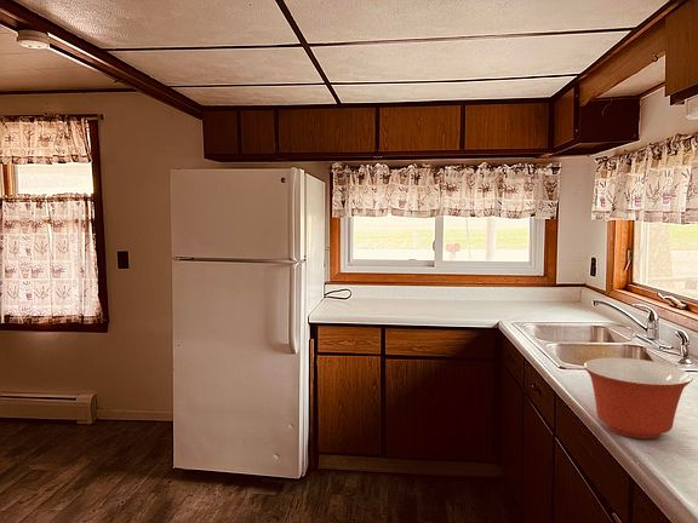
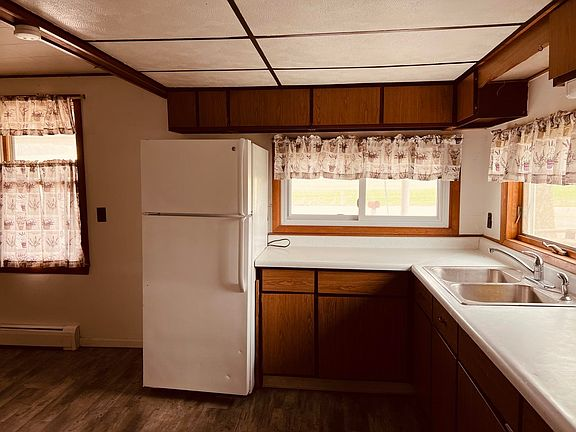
- mixing bowl (634, 400)
